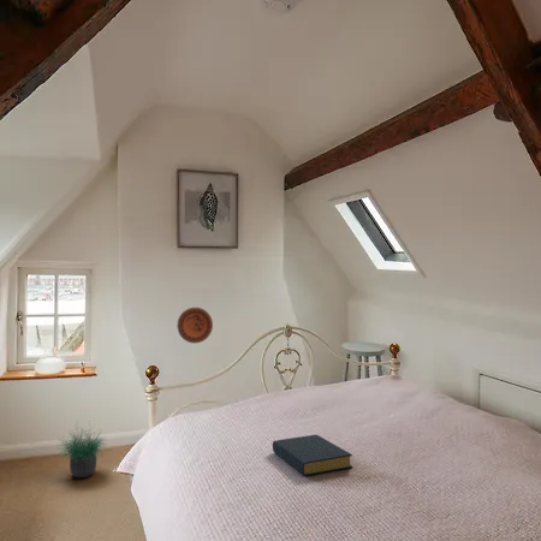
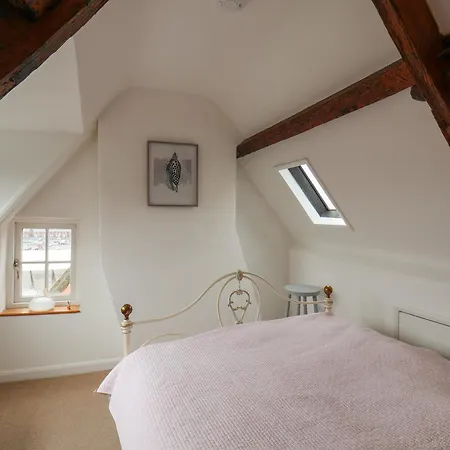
- hardback book (310, 453)
- potted plant (83, 446)
- decorative plate (195, 325)
